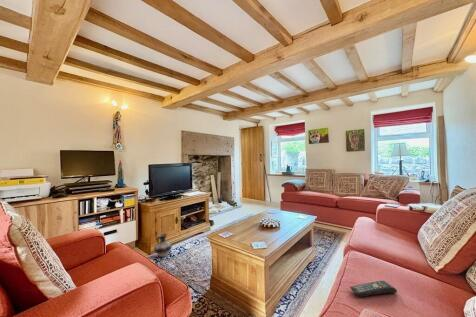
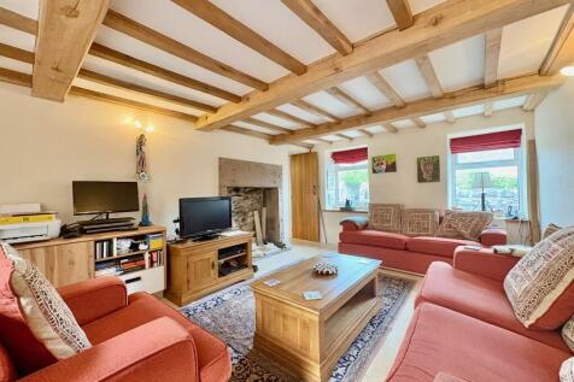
- remote control (373, 288)
- ceramic jug (162, 245)
